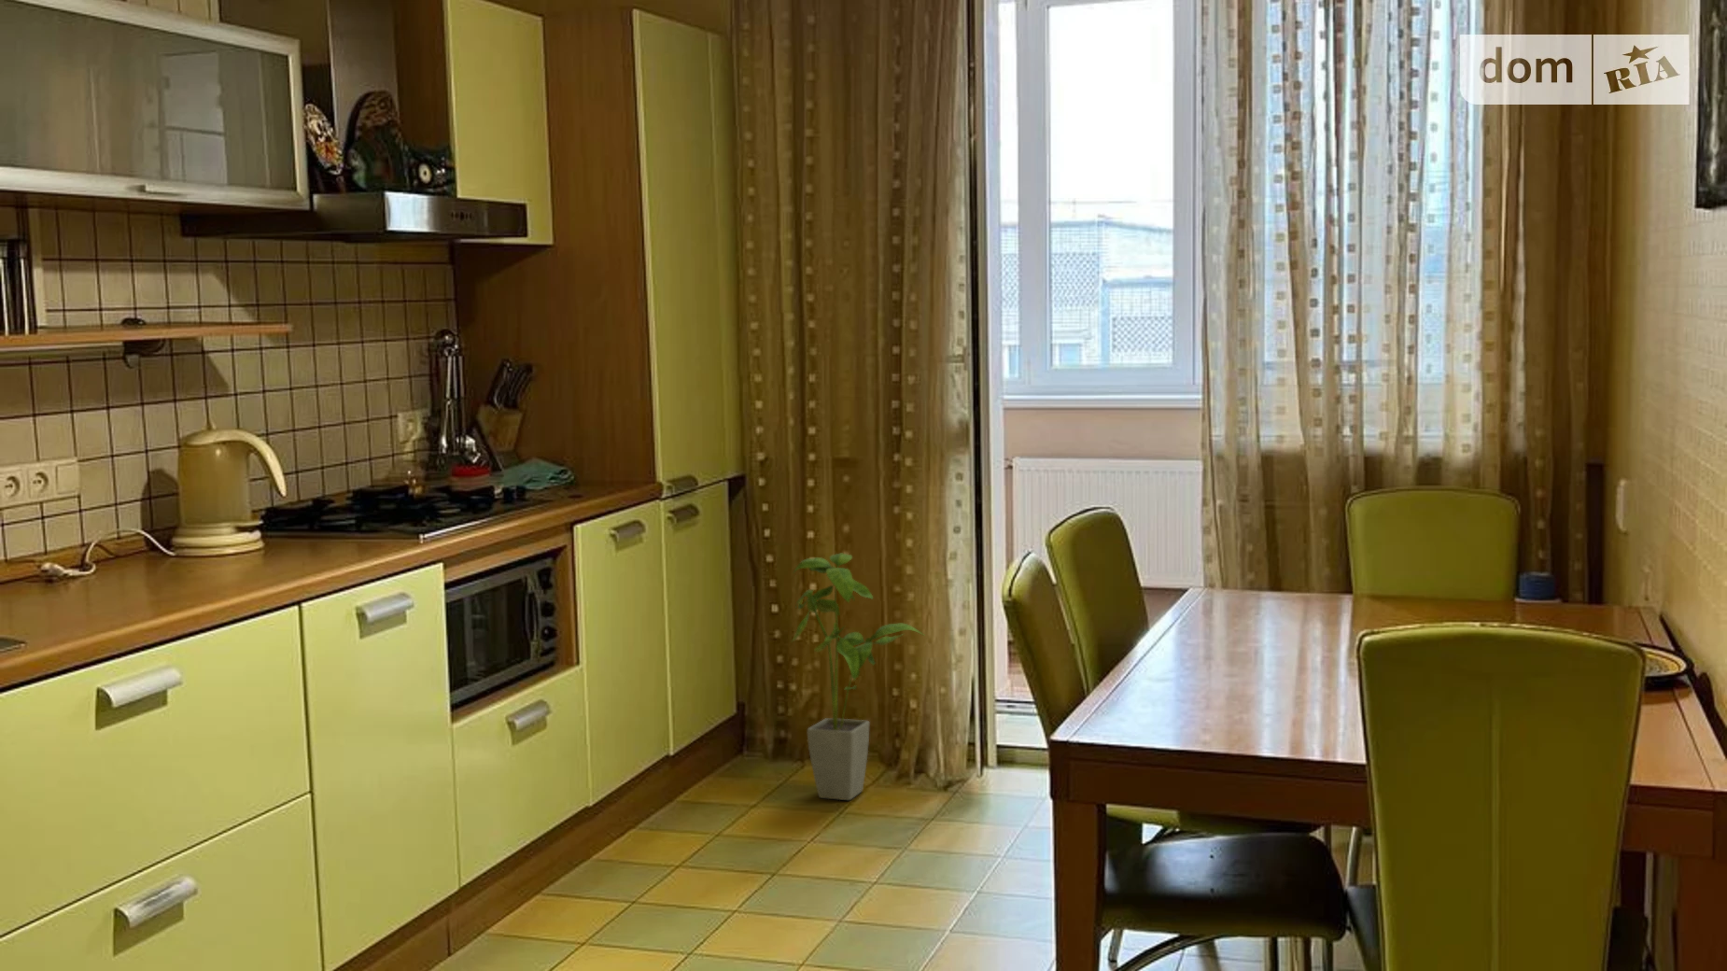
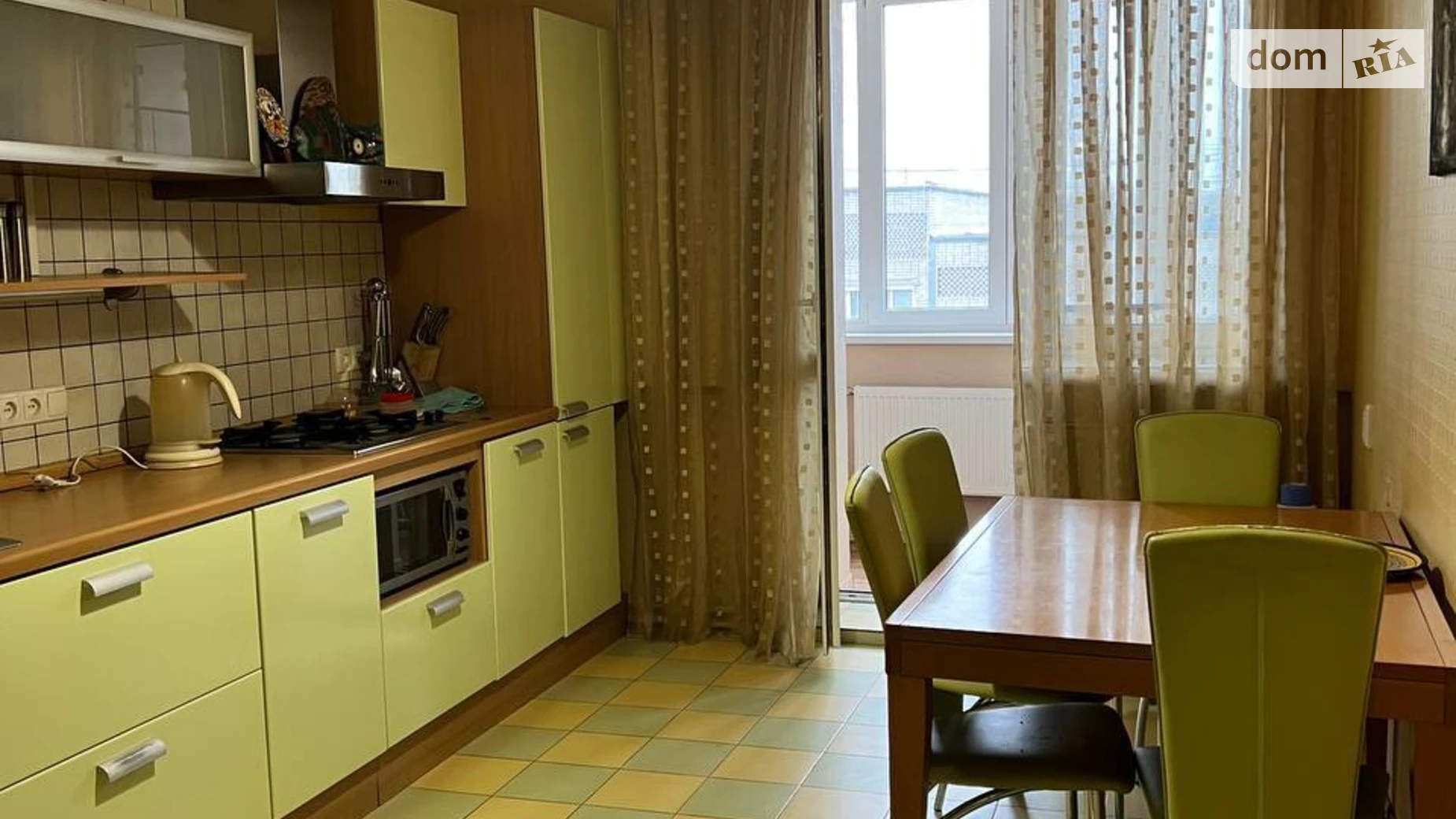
- house plant (850, 677)
